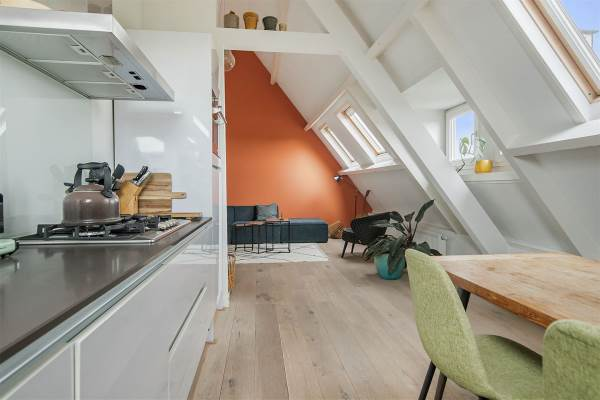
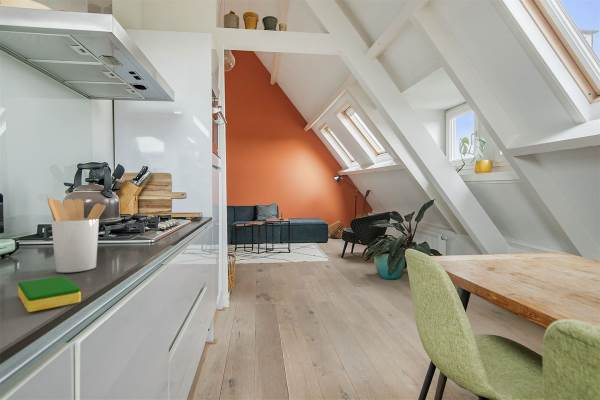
+ dish sponge (48, 291)
+ utensil holder (73, 231)
